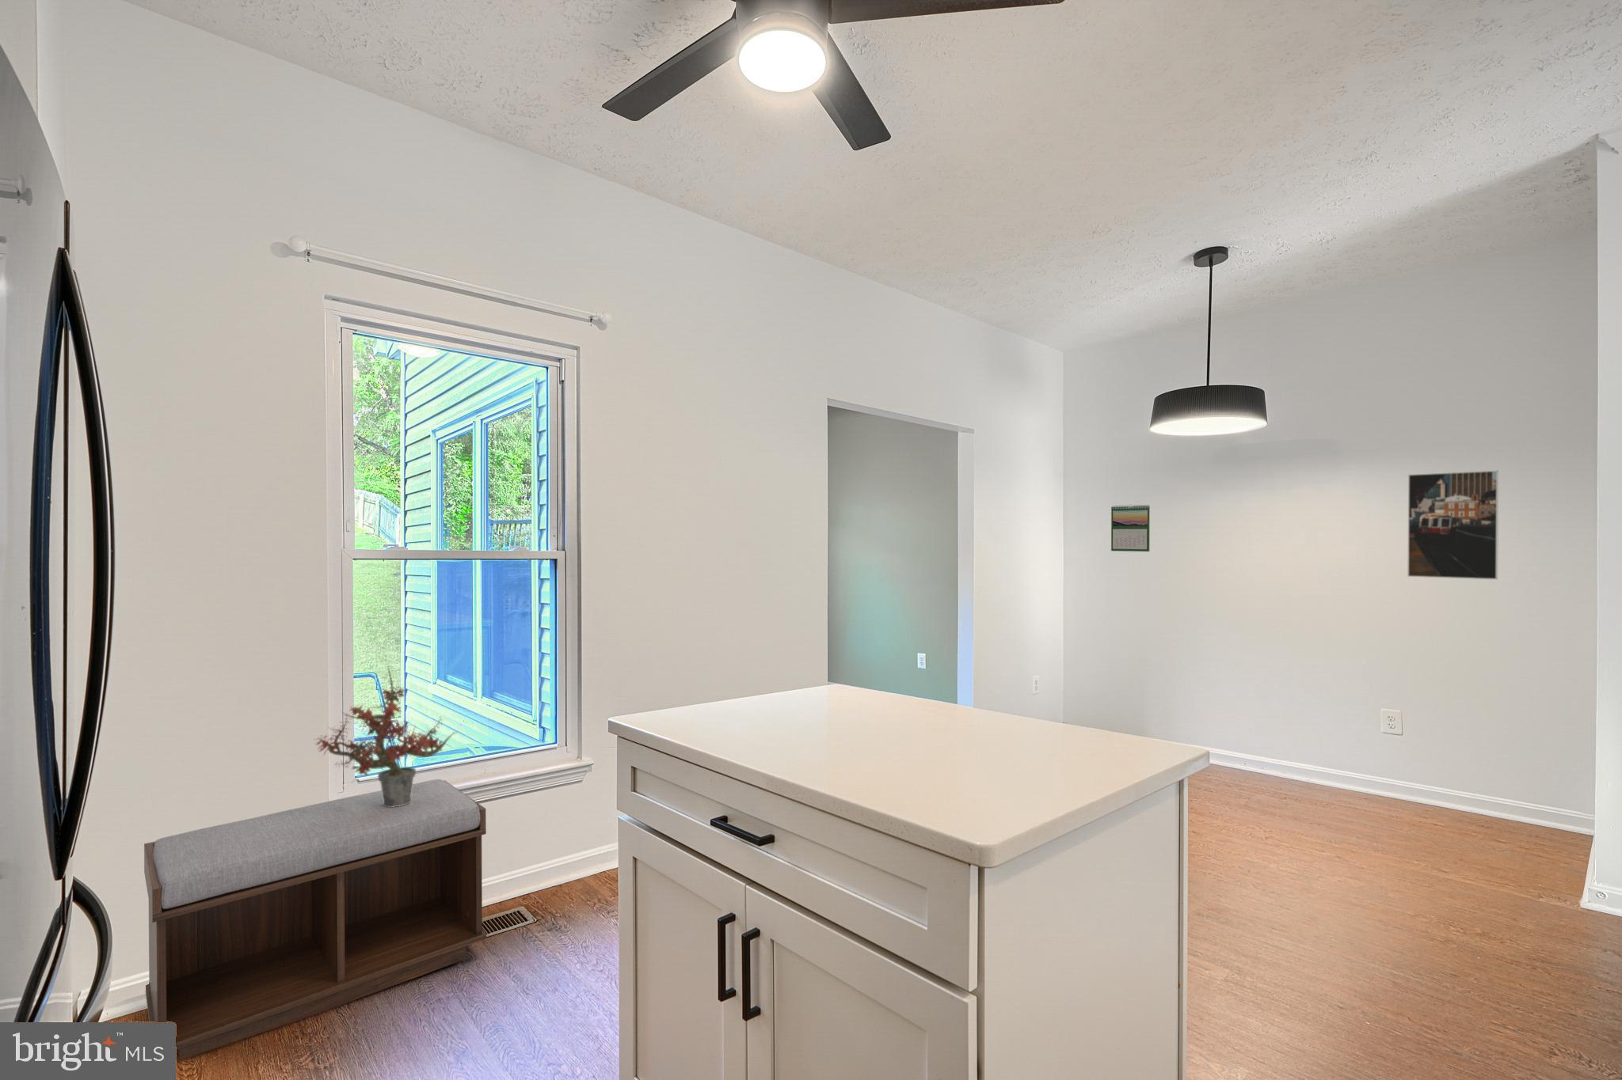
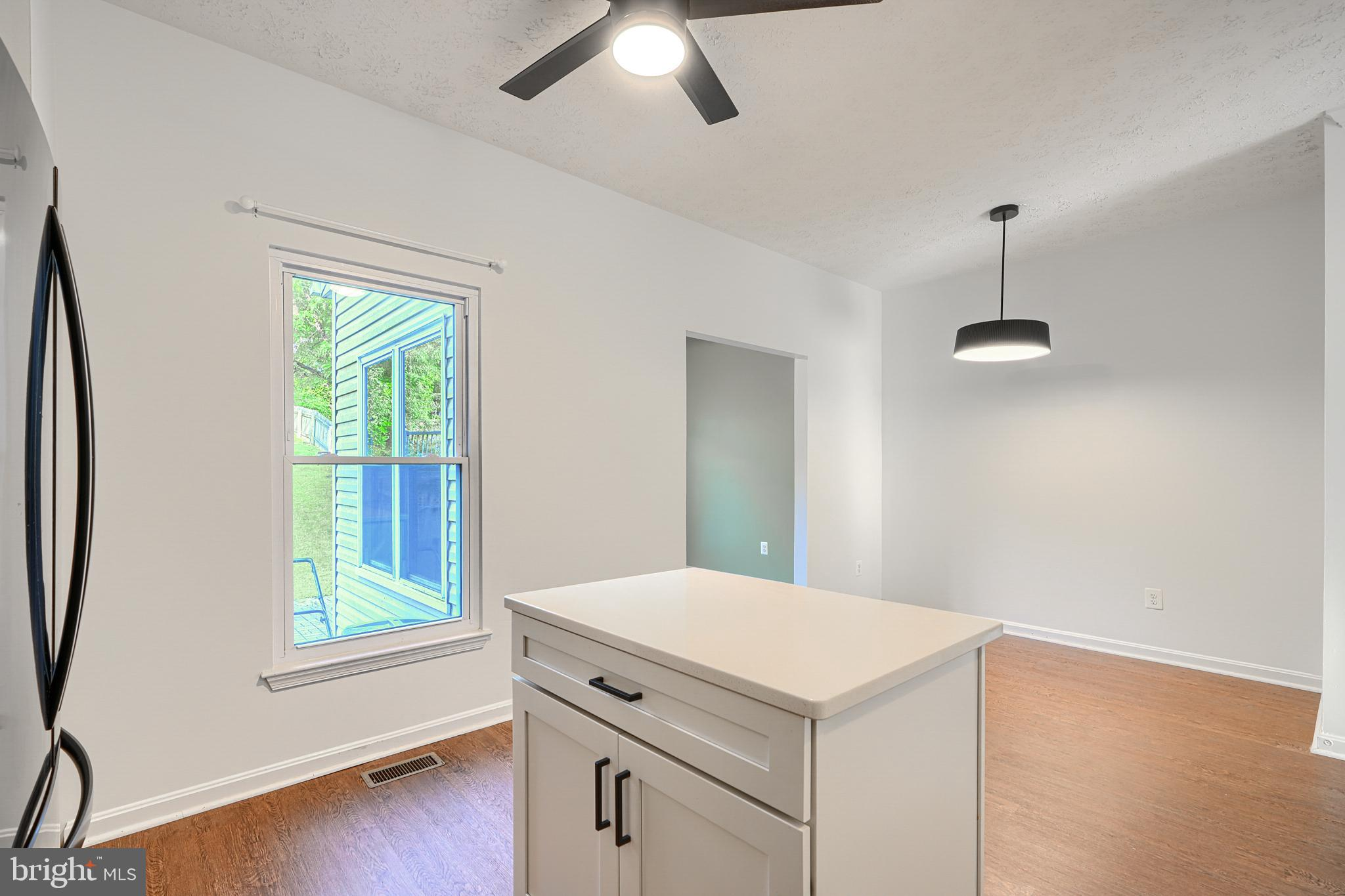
- calendar (1130, 528)
- bench (326, 899)
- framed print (1451, 524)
- potted plant (391, 733)
